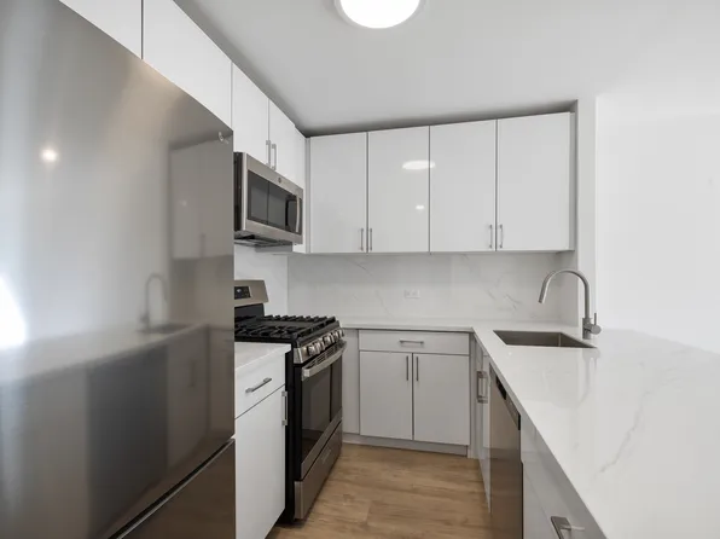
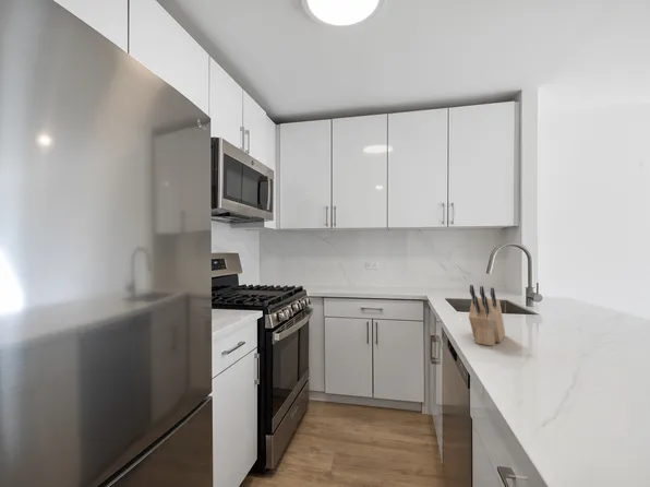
+ knife block (486, 311)
